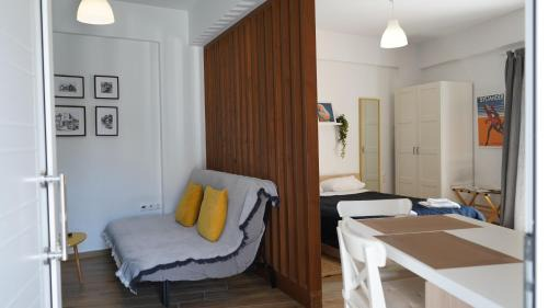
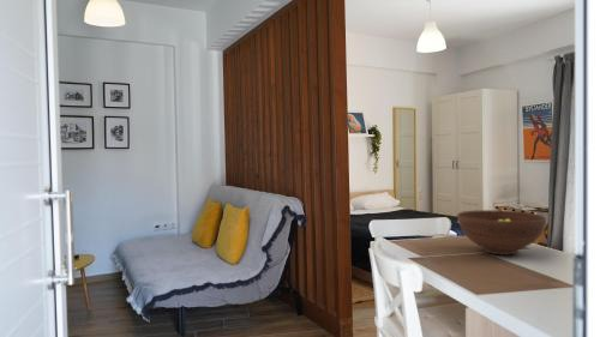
+ fruit bowl (499, 234)
